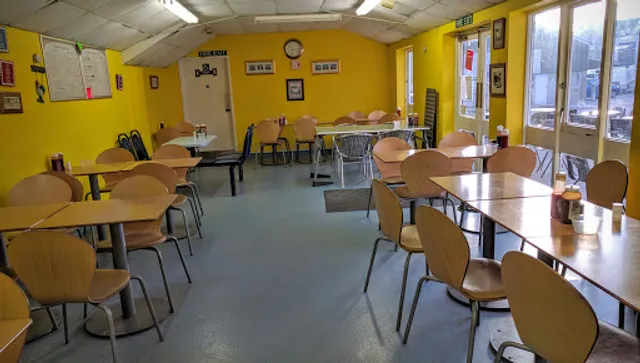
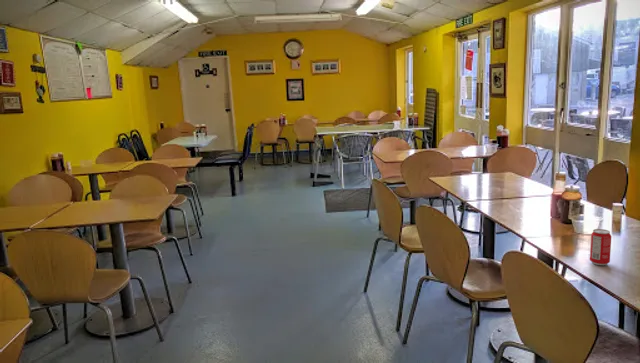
+ beverage can (600, 247)
